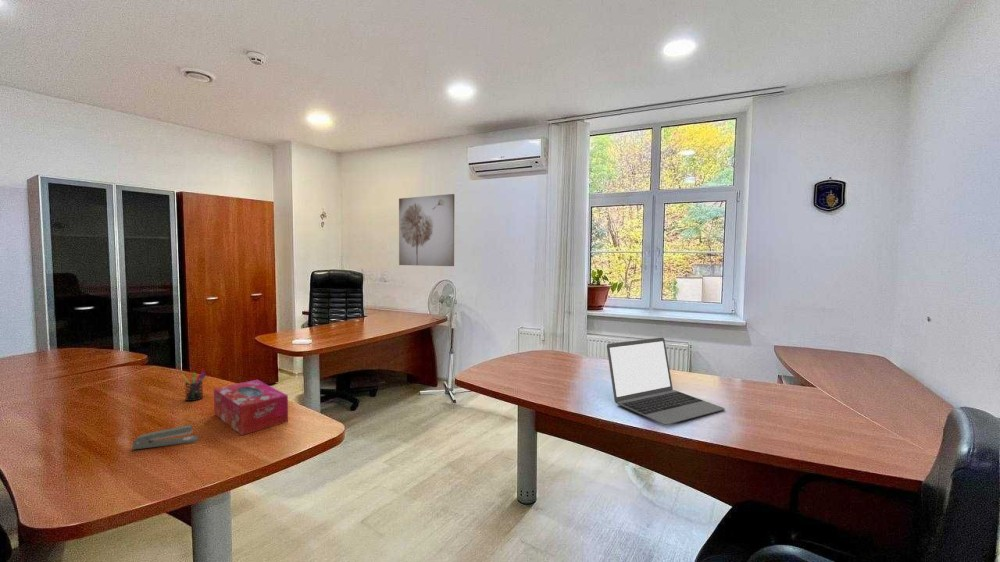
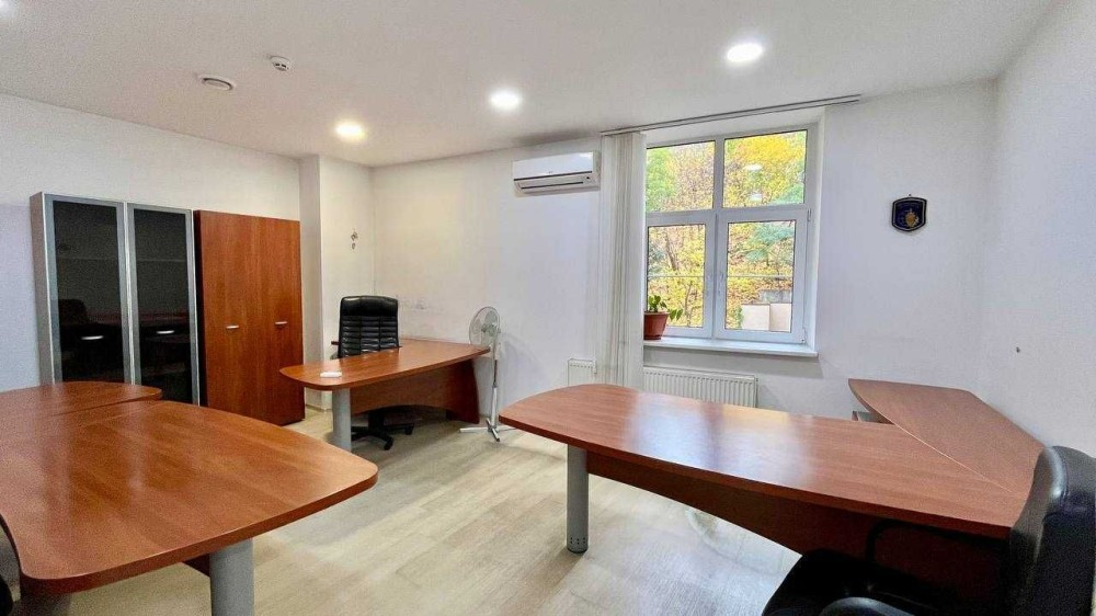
- pen holder (195, 383)
- laptop (664, 376)
- stapler (166, 436)
- tissue box (250, 404)
- wall art (425, 231)
